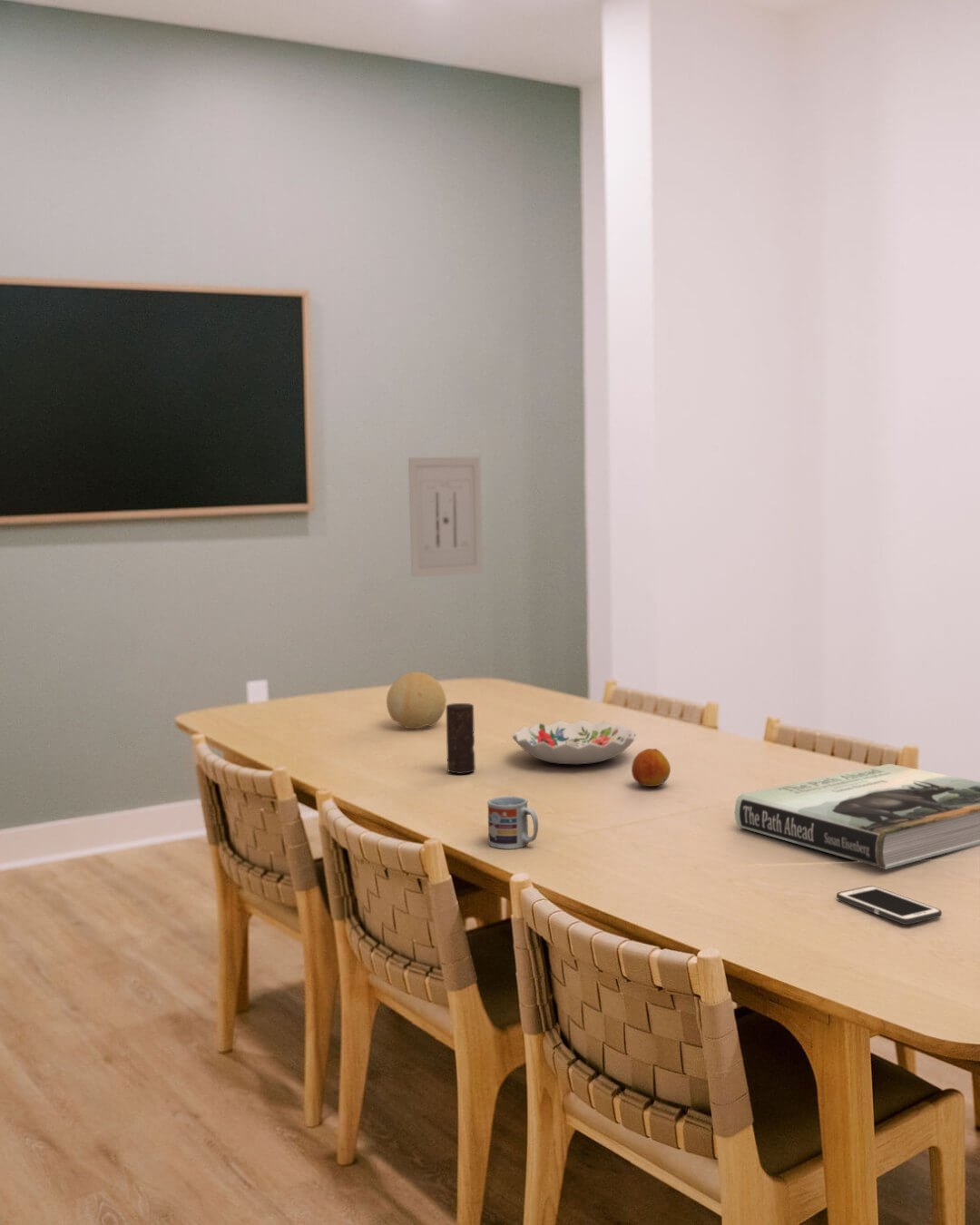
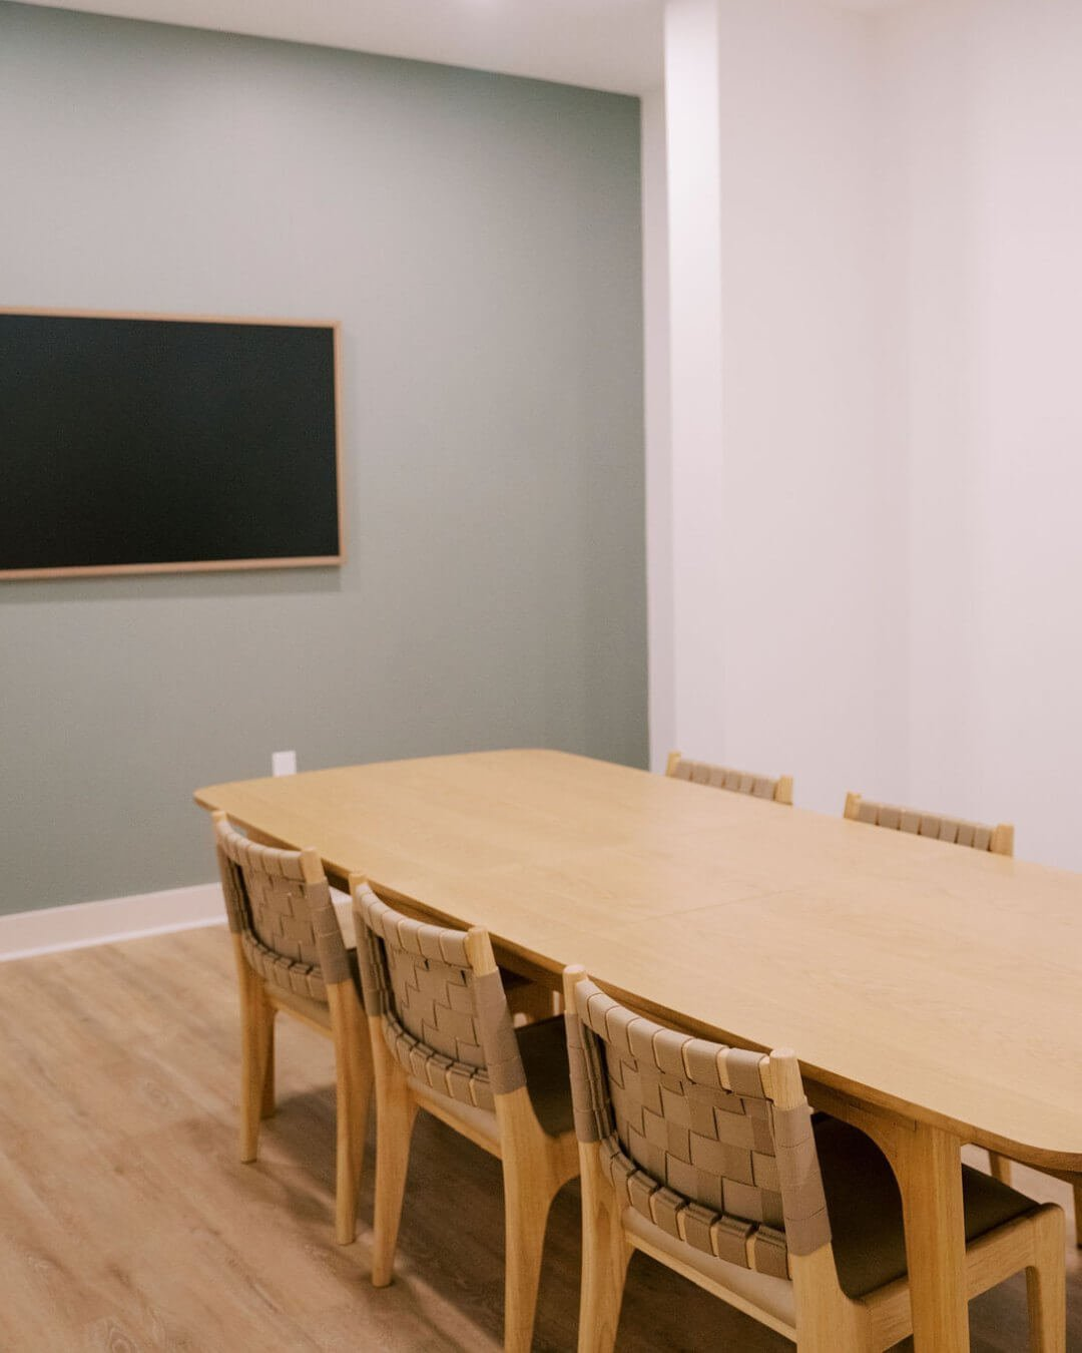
- fruit (651, 767)
- wall art (446, 516)
- cell phone (887, 905)
- decorative bowl (574, 745)
- book (885, 811)
- decorative ball (416, 699)
- cup (514, 823)
- candle (460, 738)
